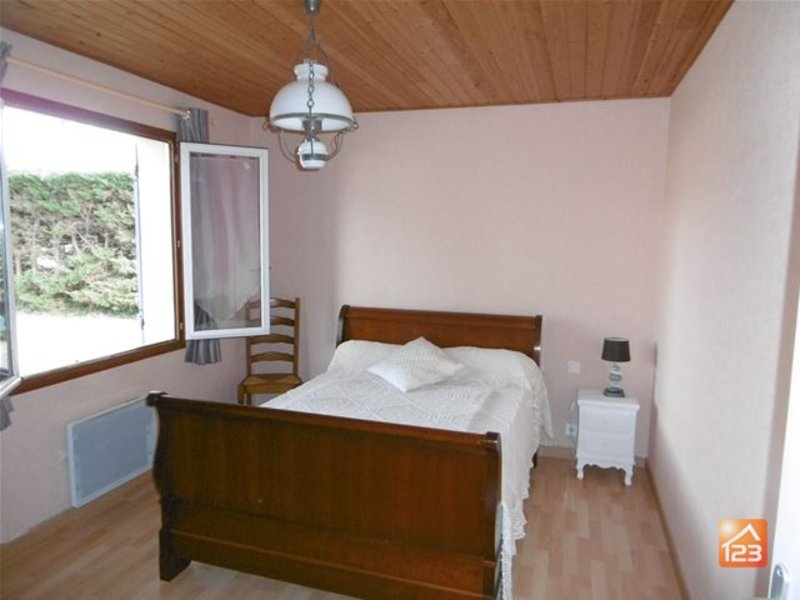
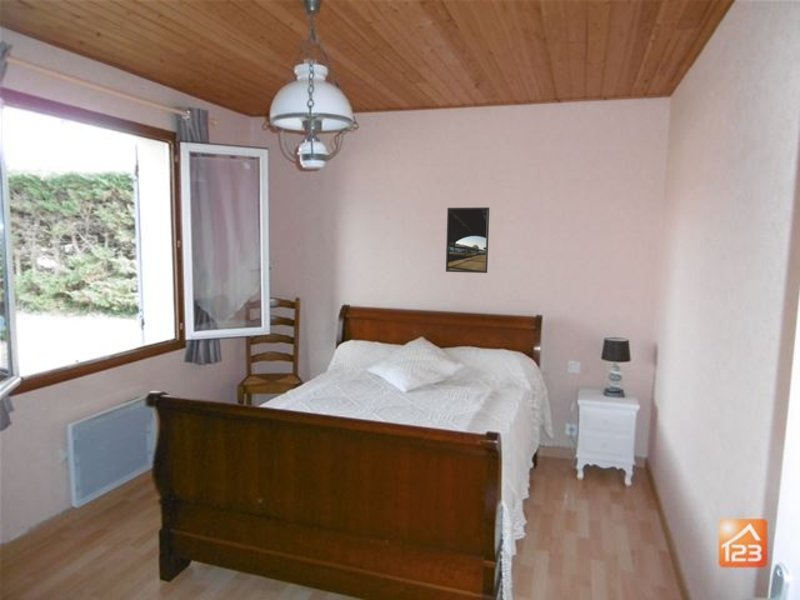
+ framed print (467, 240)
